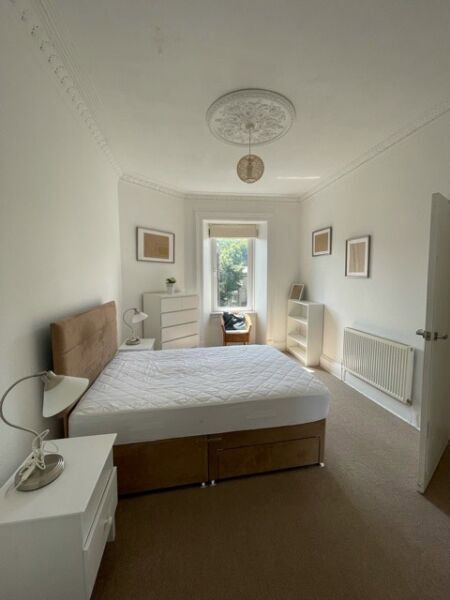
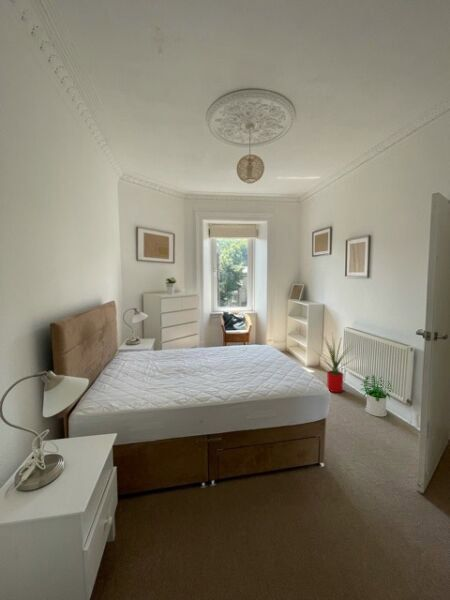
+ house plant (336, 362)
+ potted plant (375, 393)
